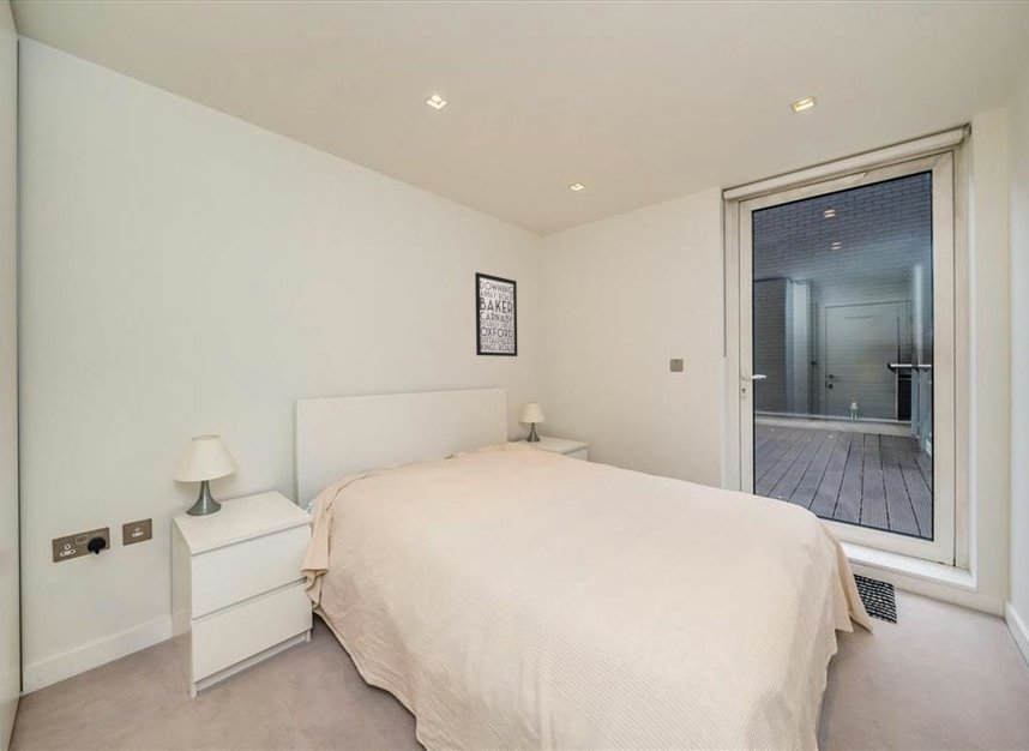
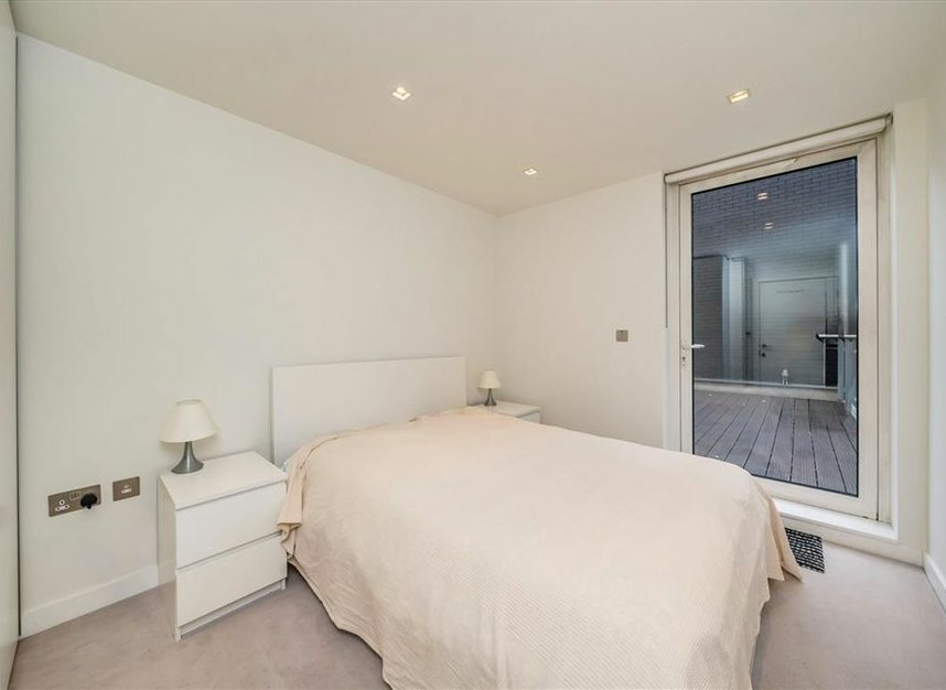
- wall art (497, 316)
